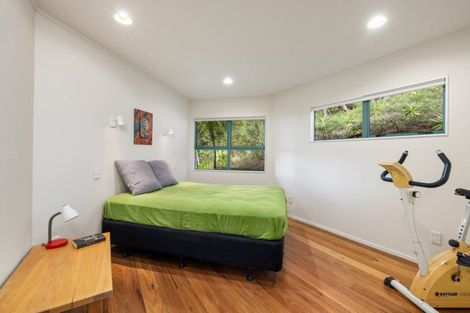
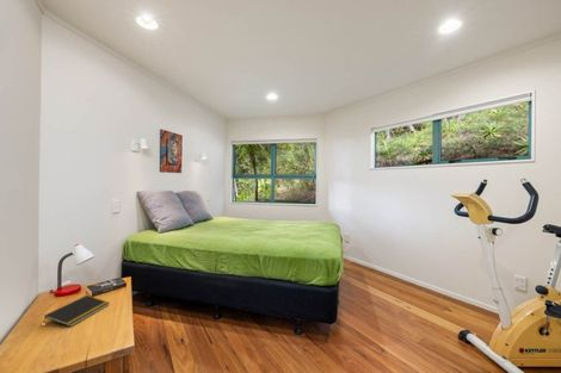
+ notepad (79, 309)
